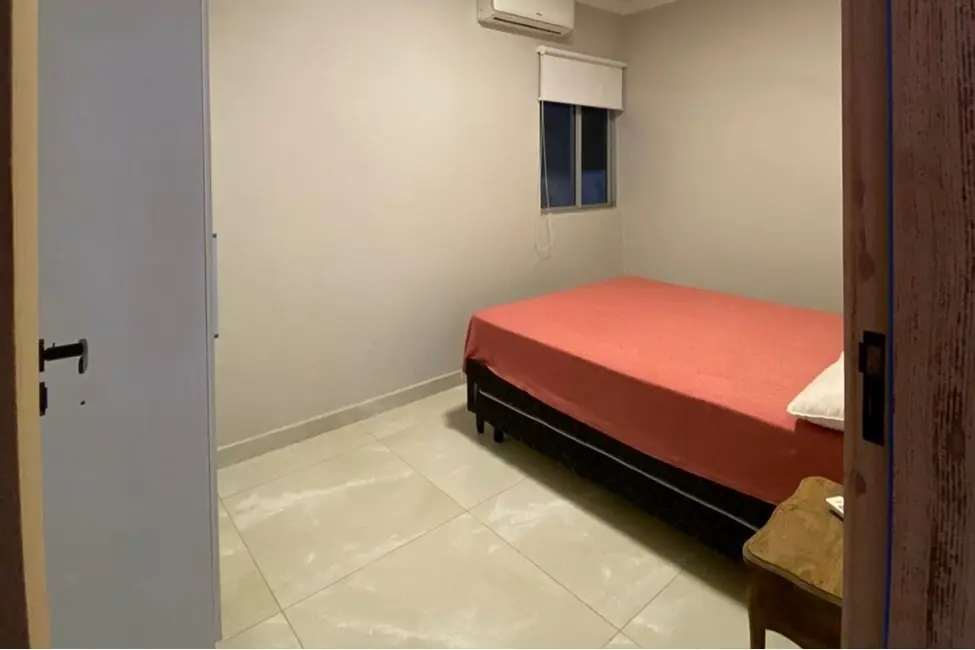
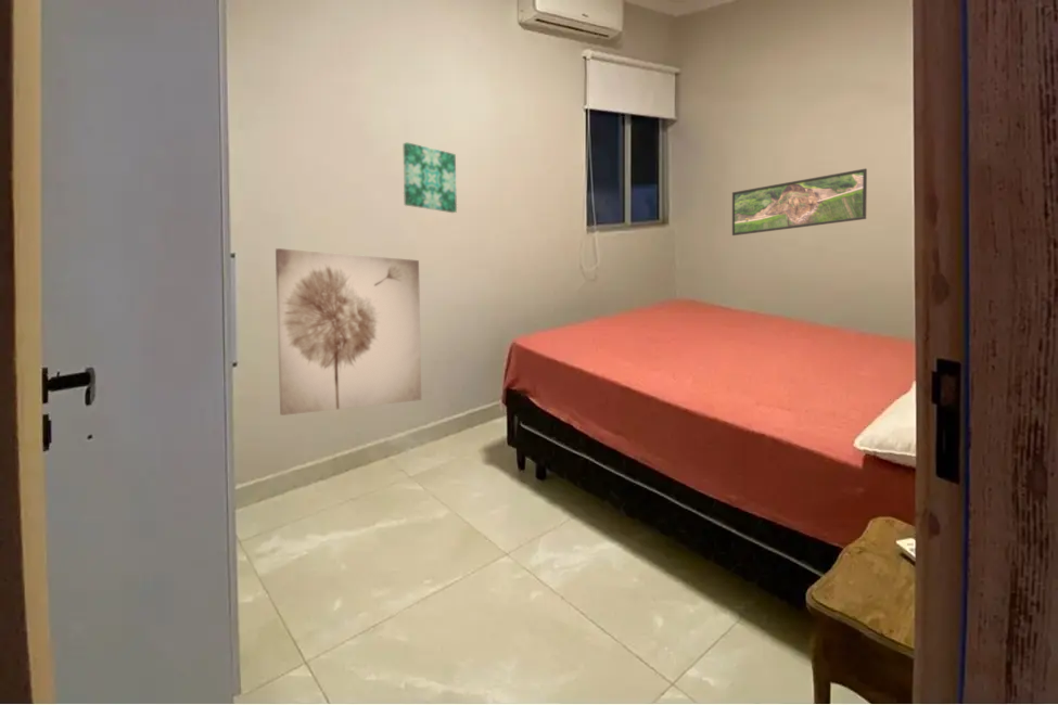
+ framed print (793, 204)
+ wall art (430, 179)
+ wall art (355, 331)
